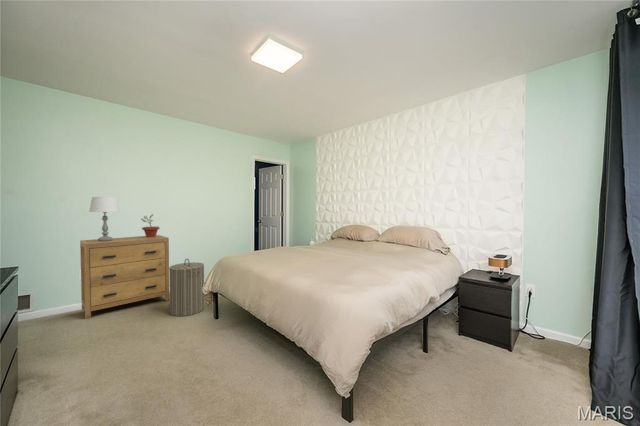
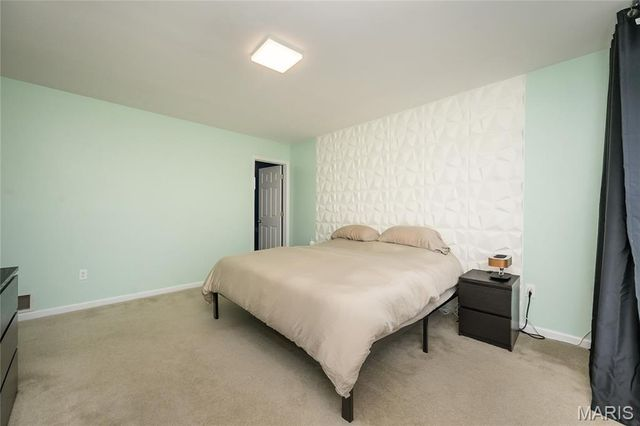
- dresser (127, 272)
- table lamp (105, 218)
- laundry hamper (187, 284)
- potted plant (150, 225)
